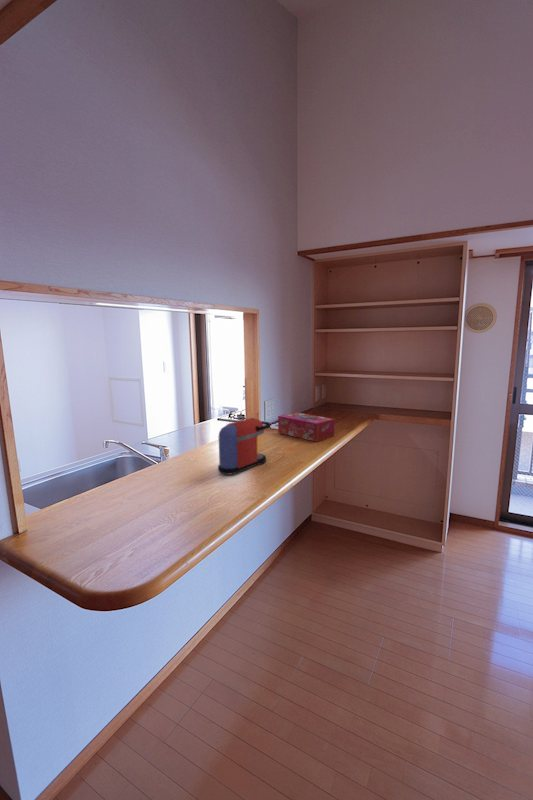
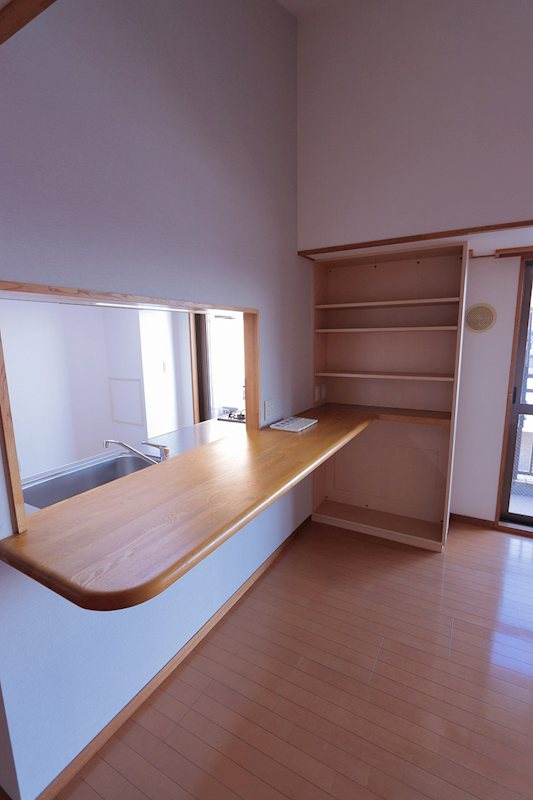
- coffee maker (244, 442)
- tissue box (305, 426)
